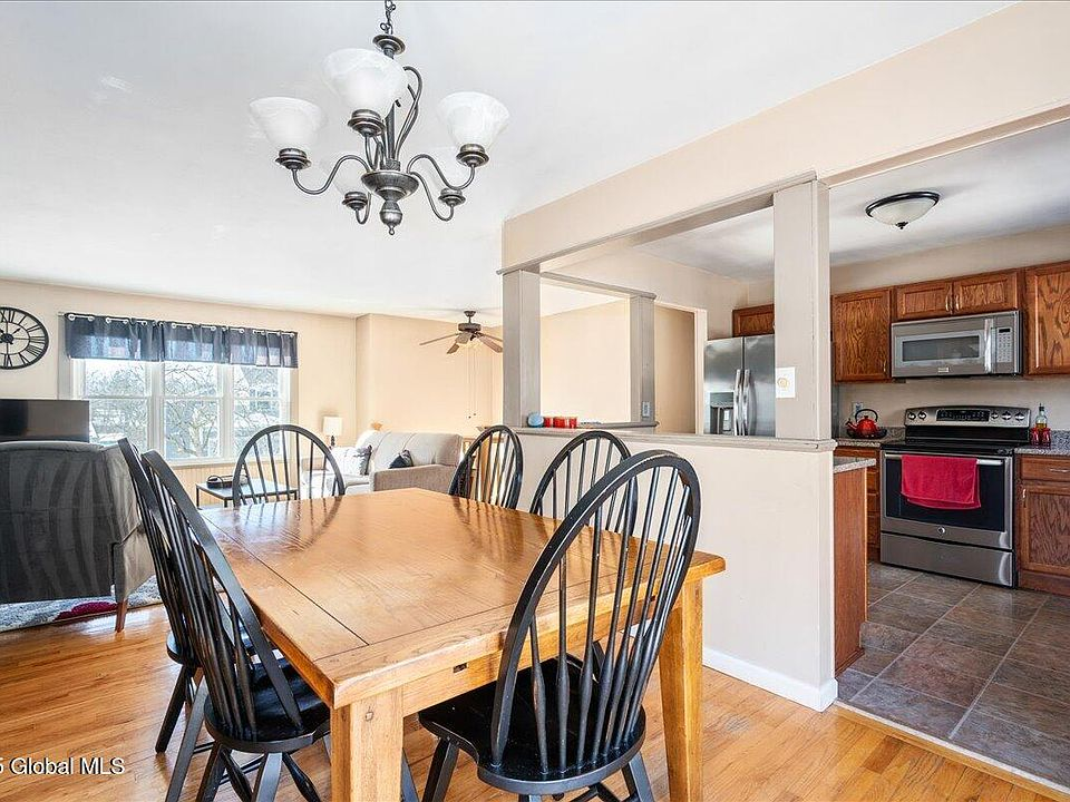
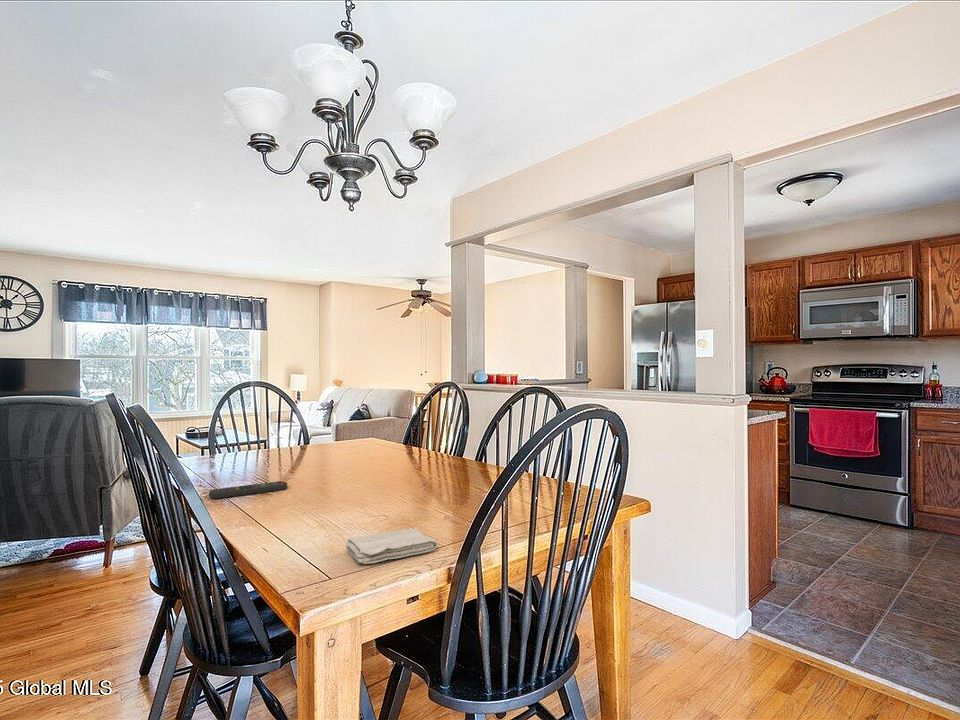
+ washcloth (390, 543)
+ remote control (249, 489)
